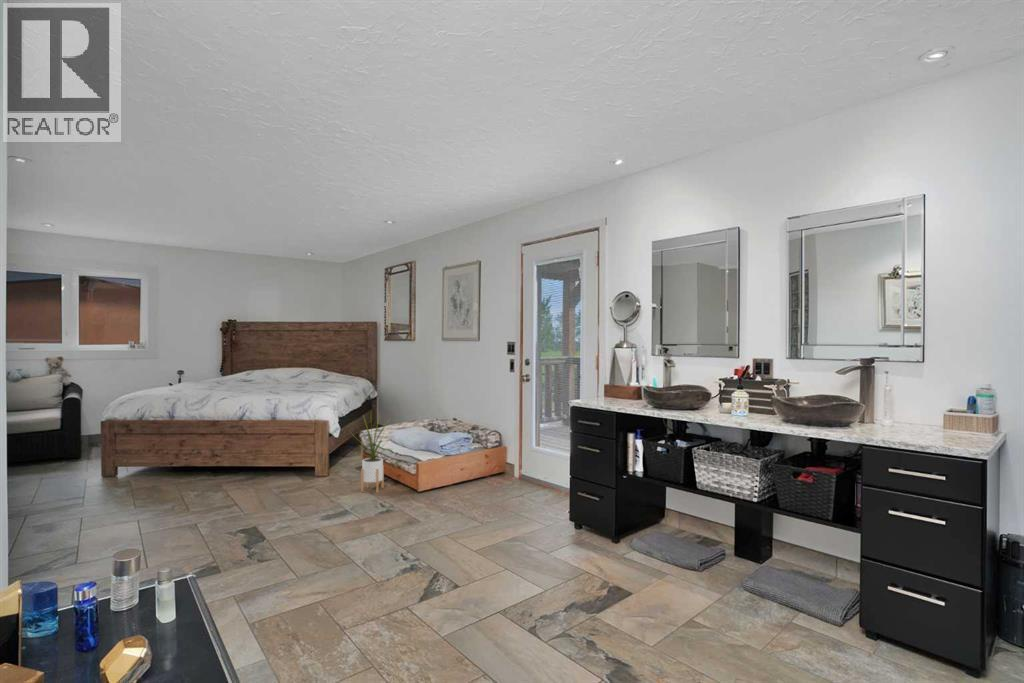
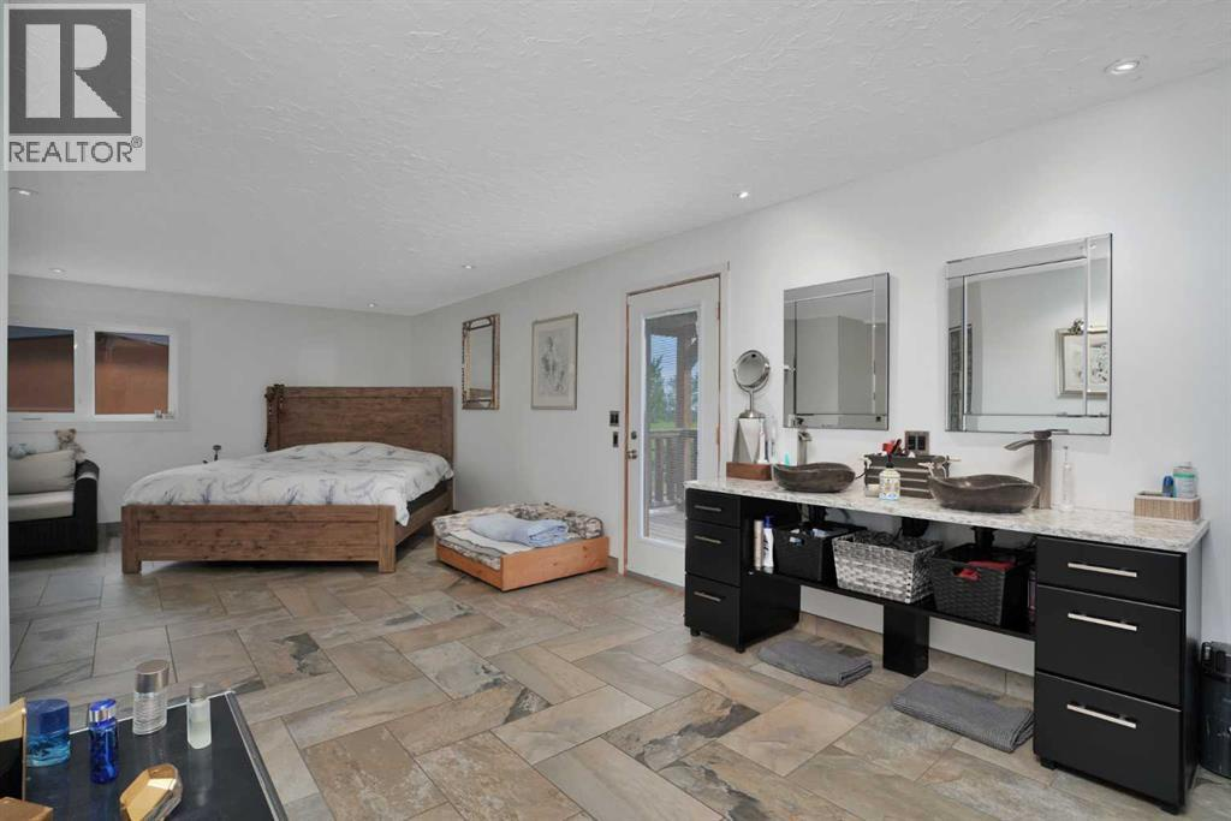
- house plant (373, 450)
